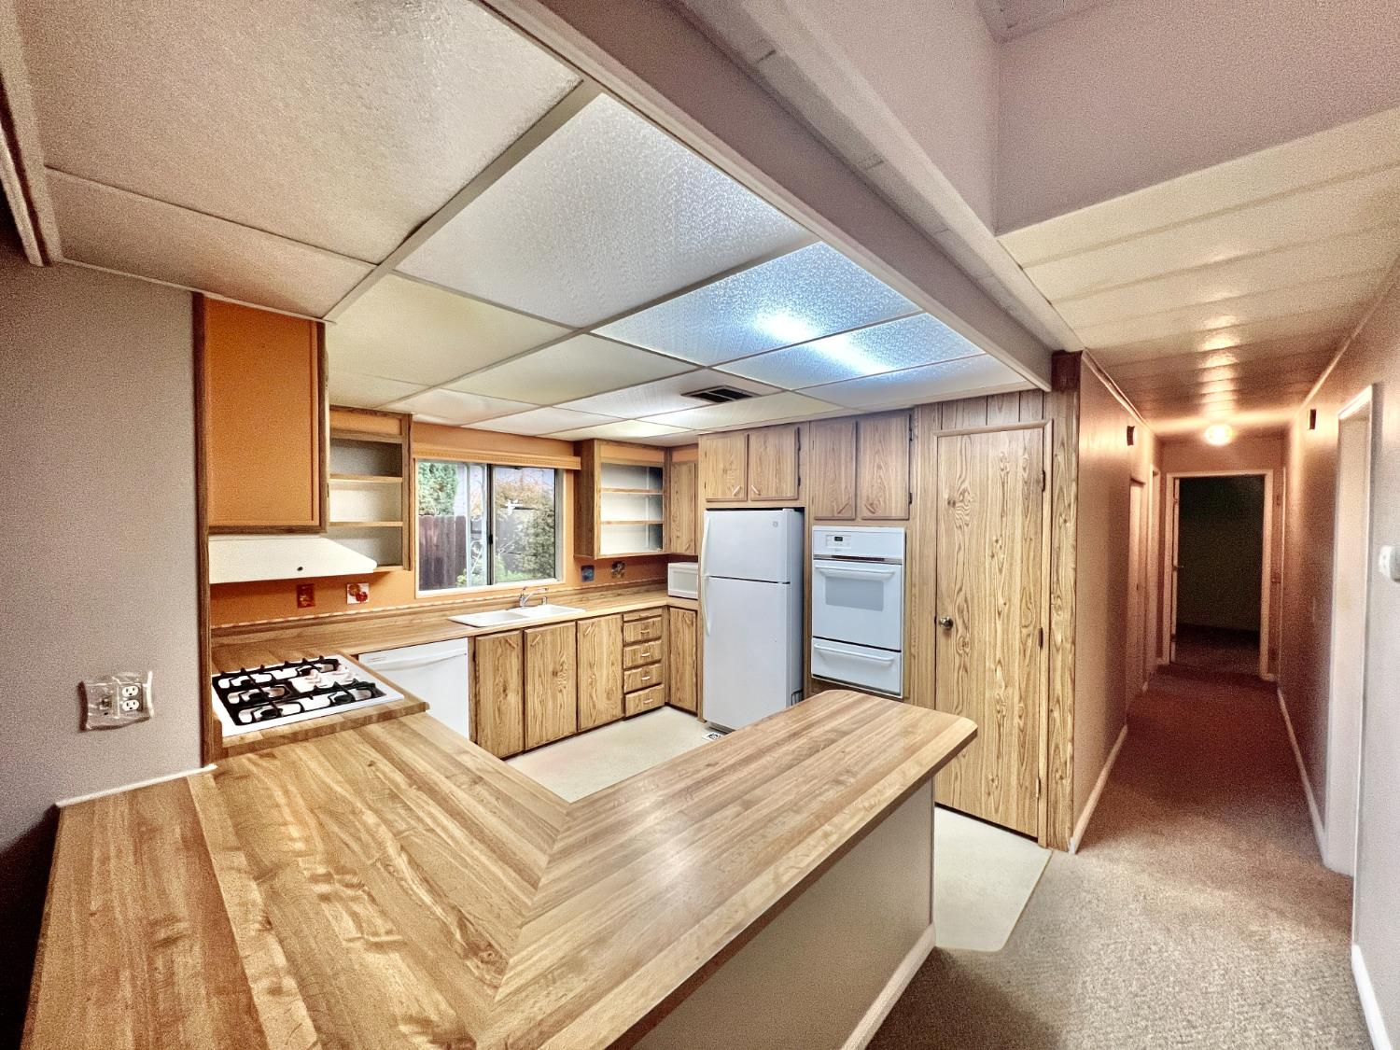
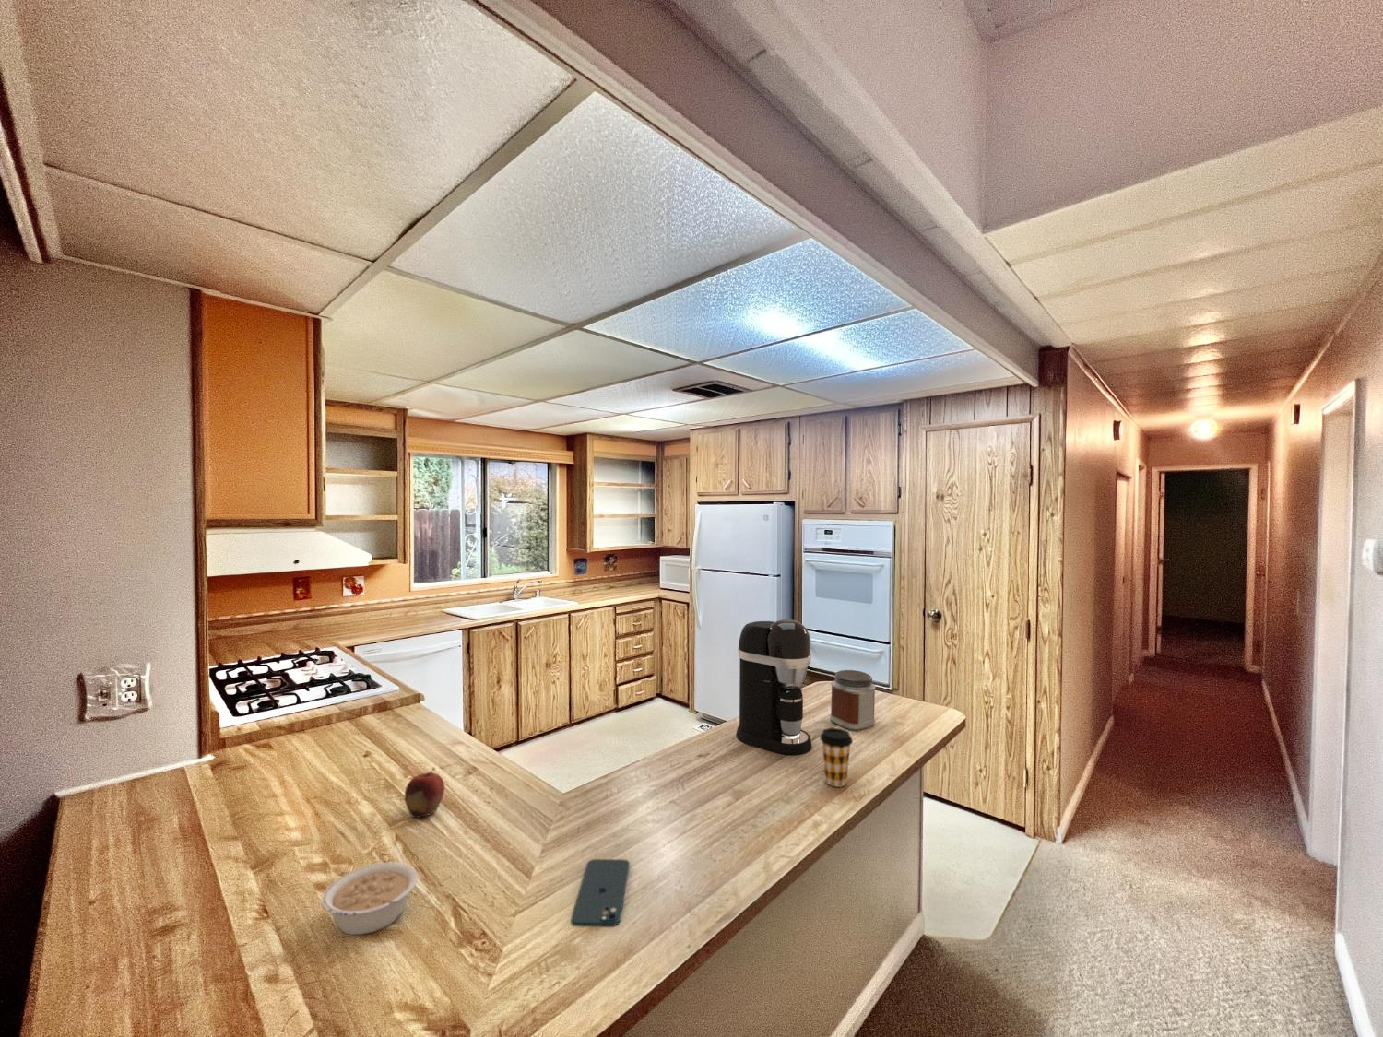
+ coffee cup (835, 757)
+ fruit (425, 790)
+ jar (852, 698)
+ smartphone (602, 889)
+ legume (375, 898)
+ coffee maker (773, 679)
